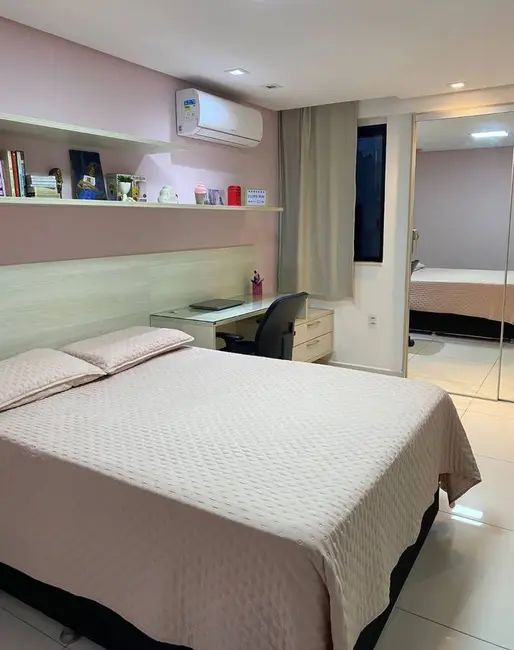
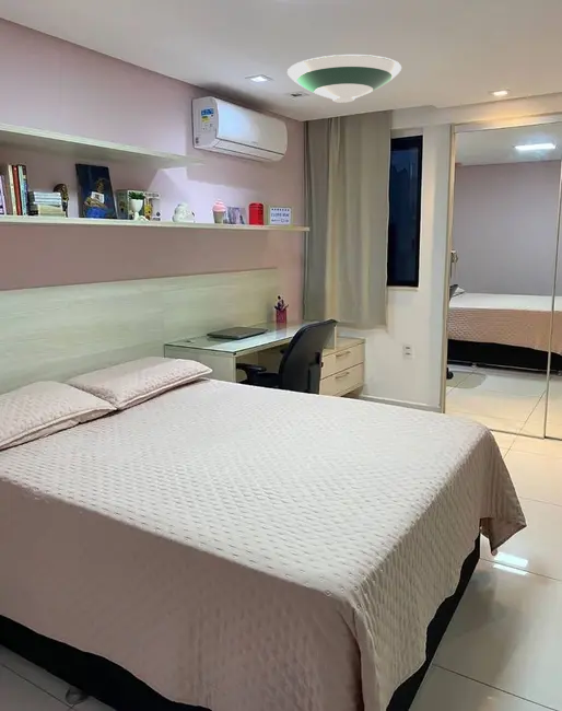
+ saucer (343, 85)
